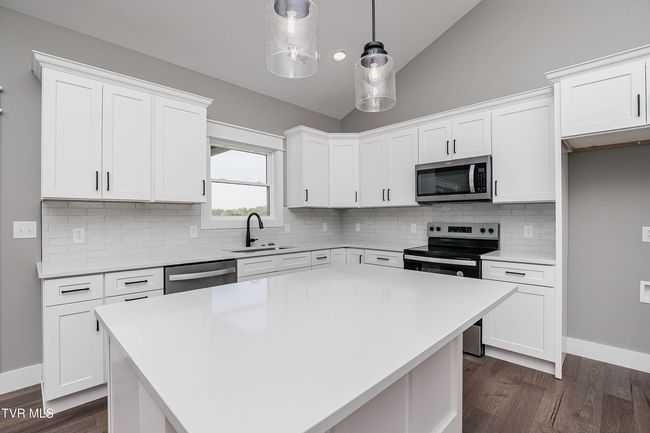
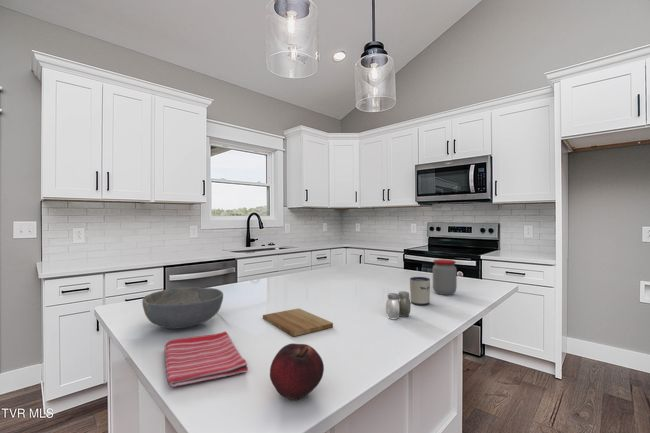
+ fruit (296, 370)
+ bowl (184, 309)
+ salt and pepper shaker (398, 304)
+ dish towel (203, 354)
+ cutting board (296, 320)
+ jar (444, 276)
+ mug (421, 289)
